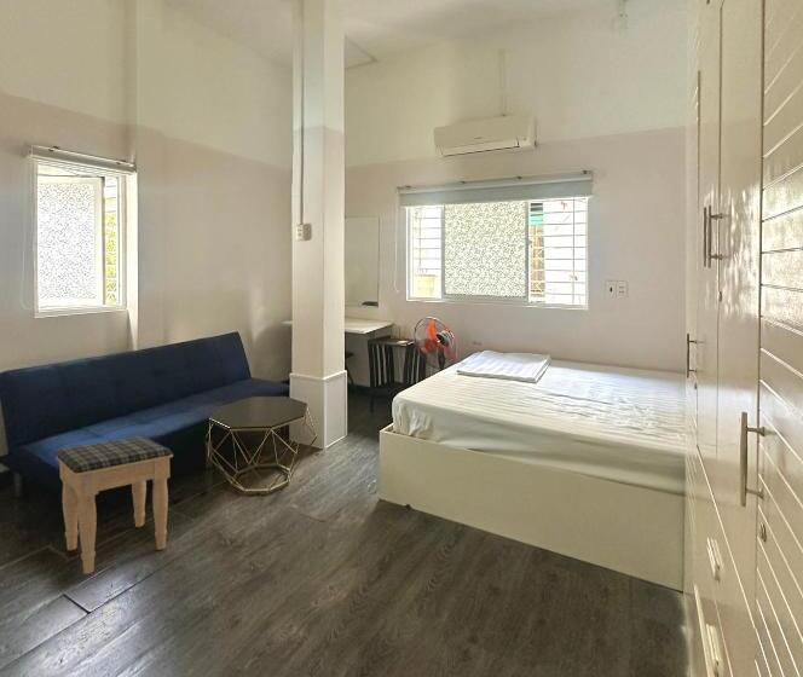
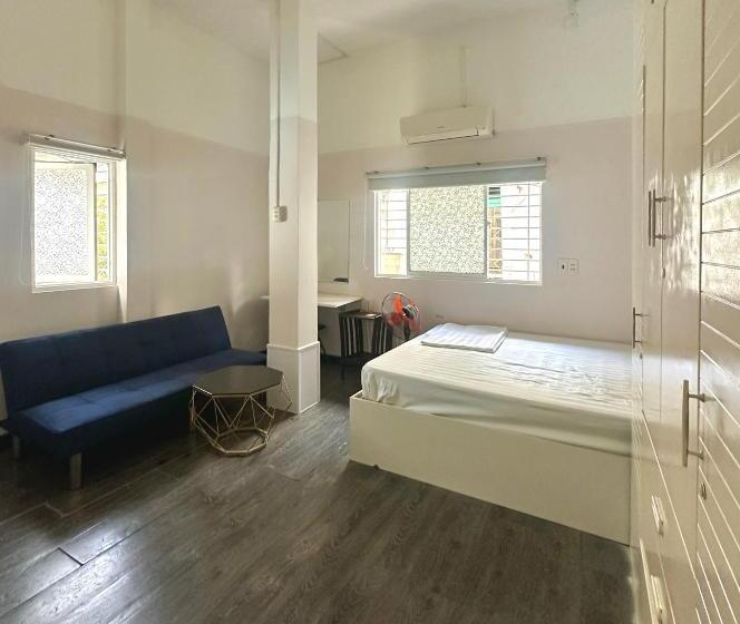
- footstool (112, 487)
